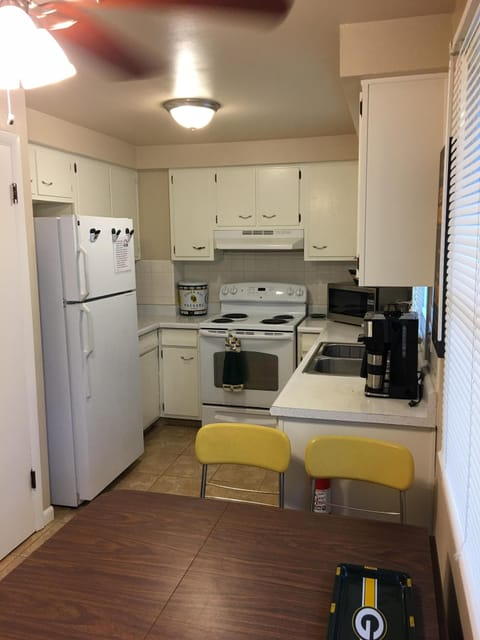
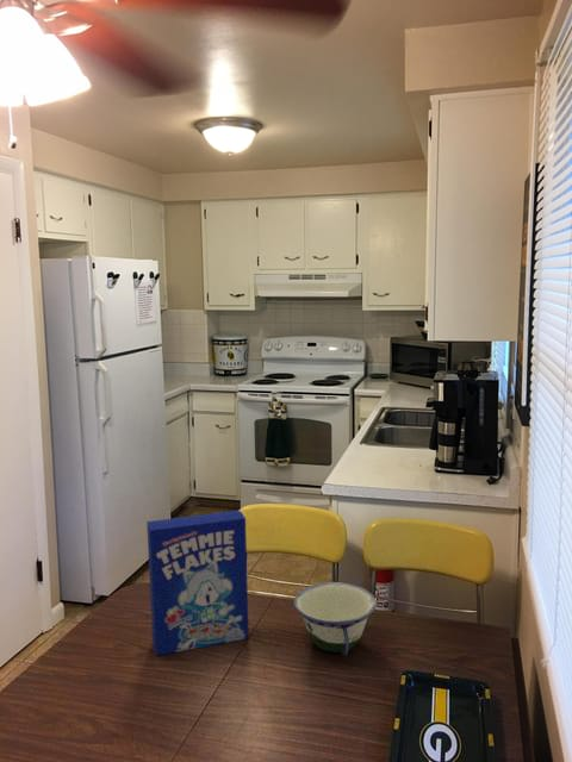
+ cereal box (198, 580)
+ bowl (335, 622)
